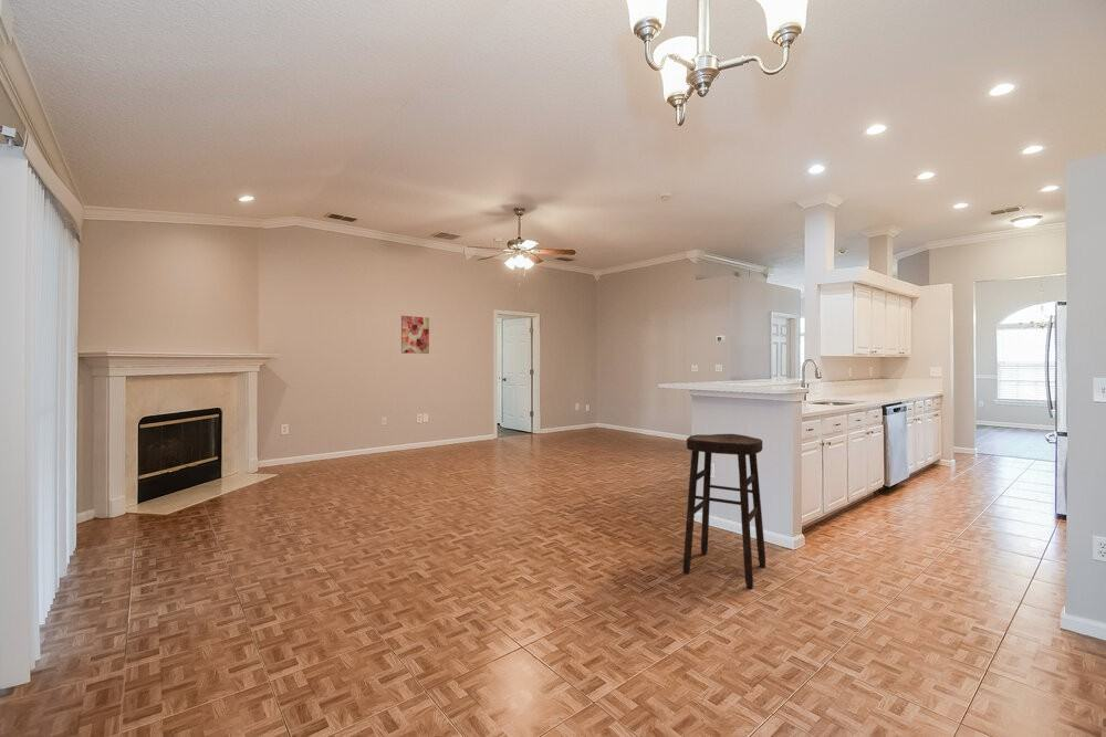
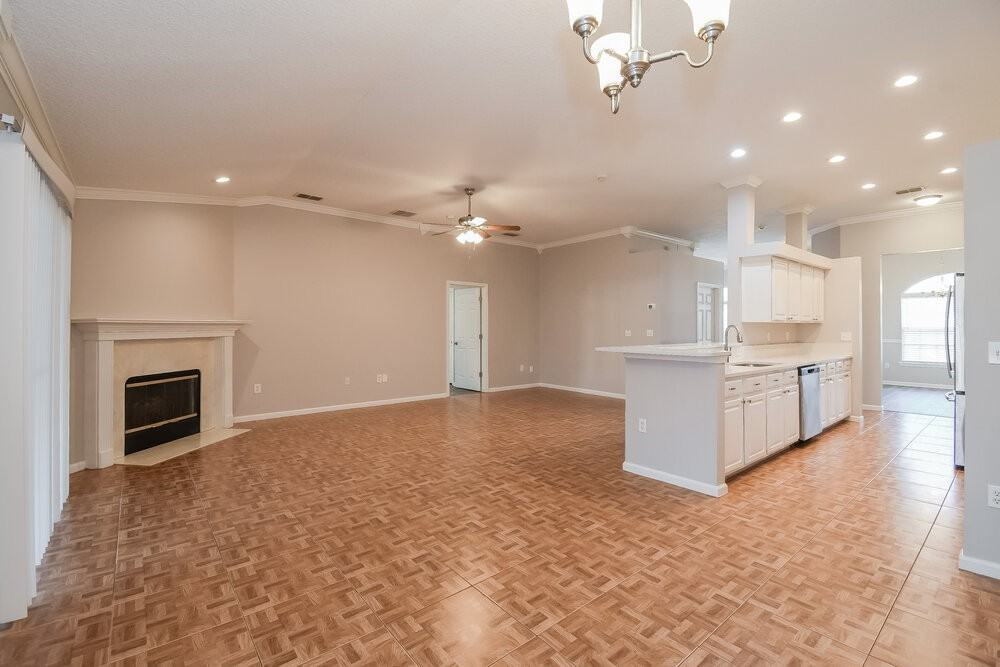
- wall art (415, 335)
- stool (724, 502)
